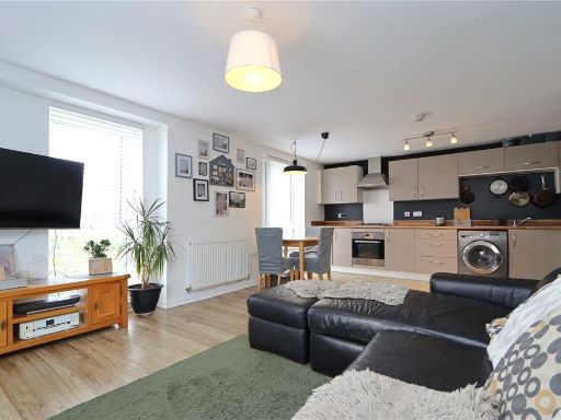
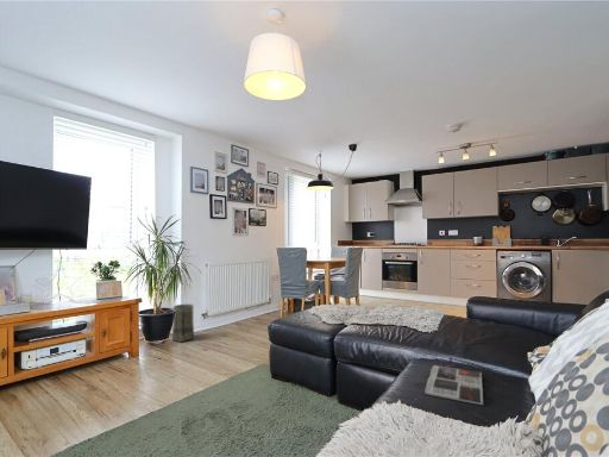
+ basket (183, 321)
+ magazine (454, 381)
